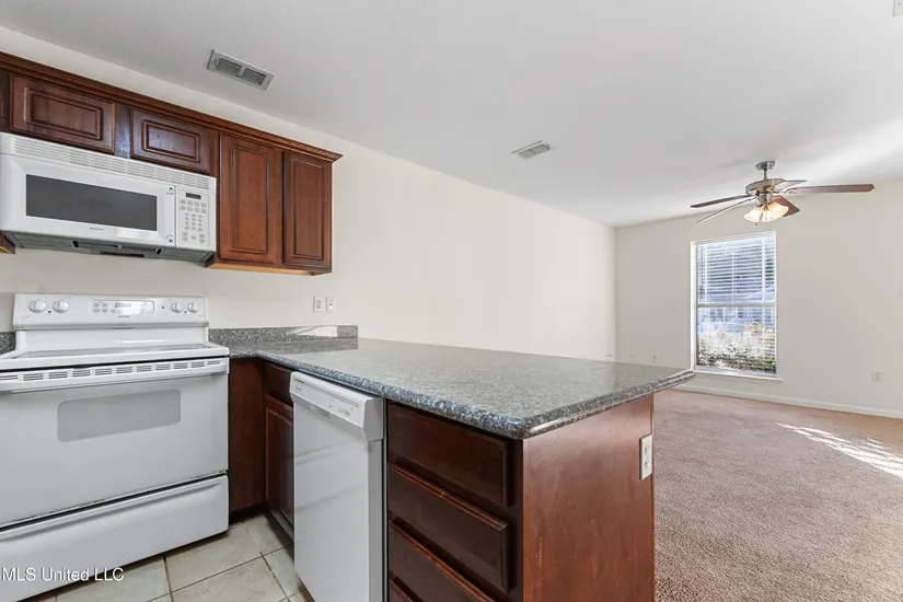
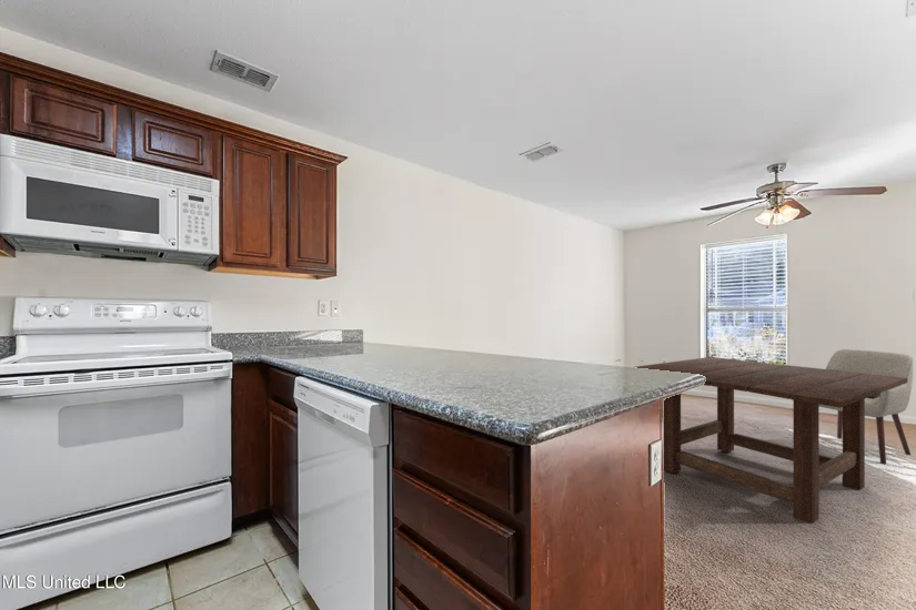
+ chair (865, 400)
+ dining table (752, 437)
